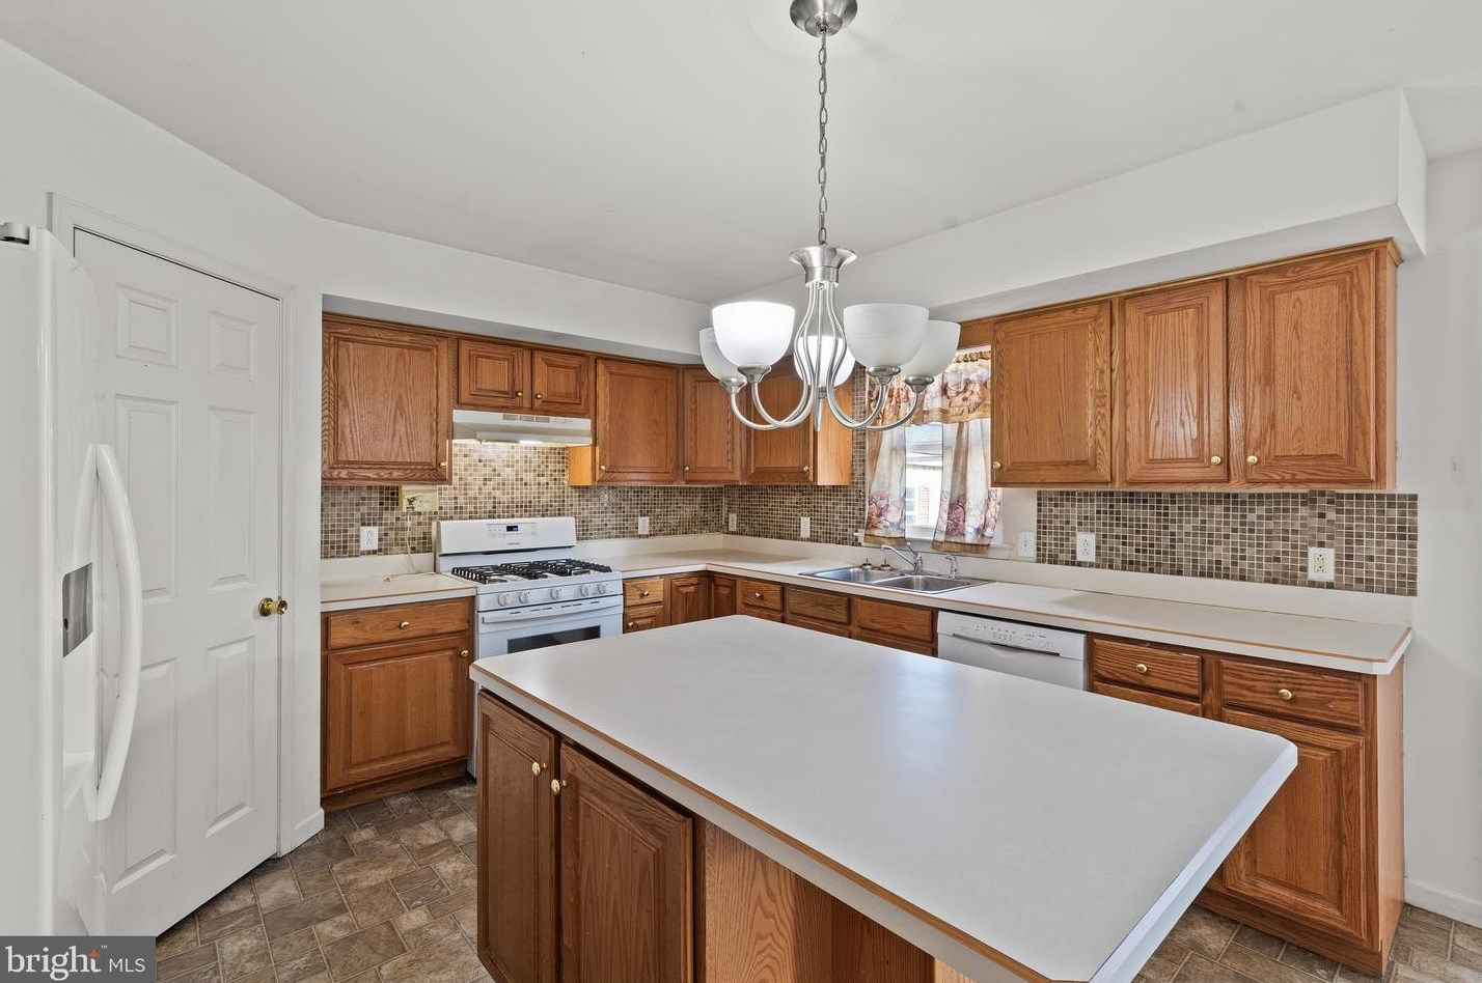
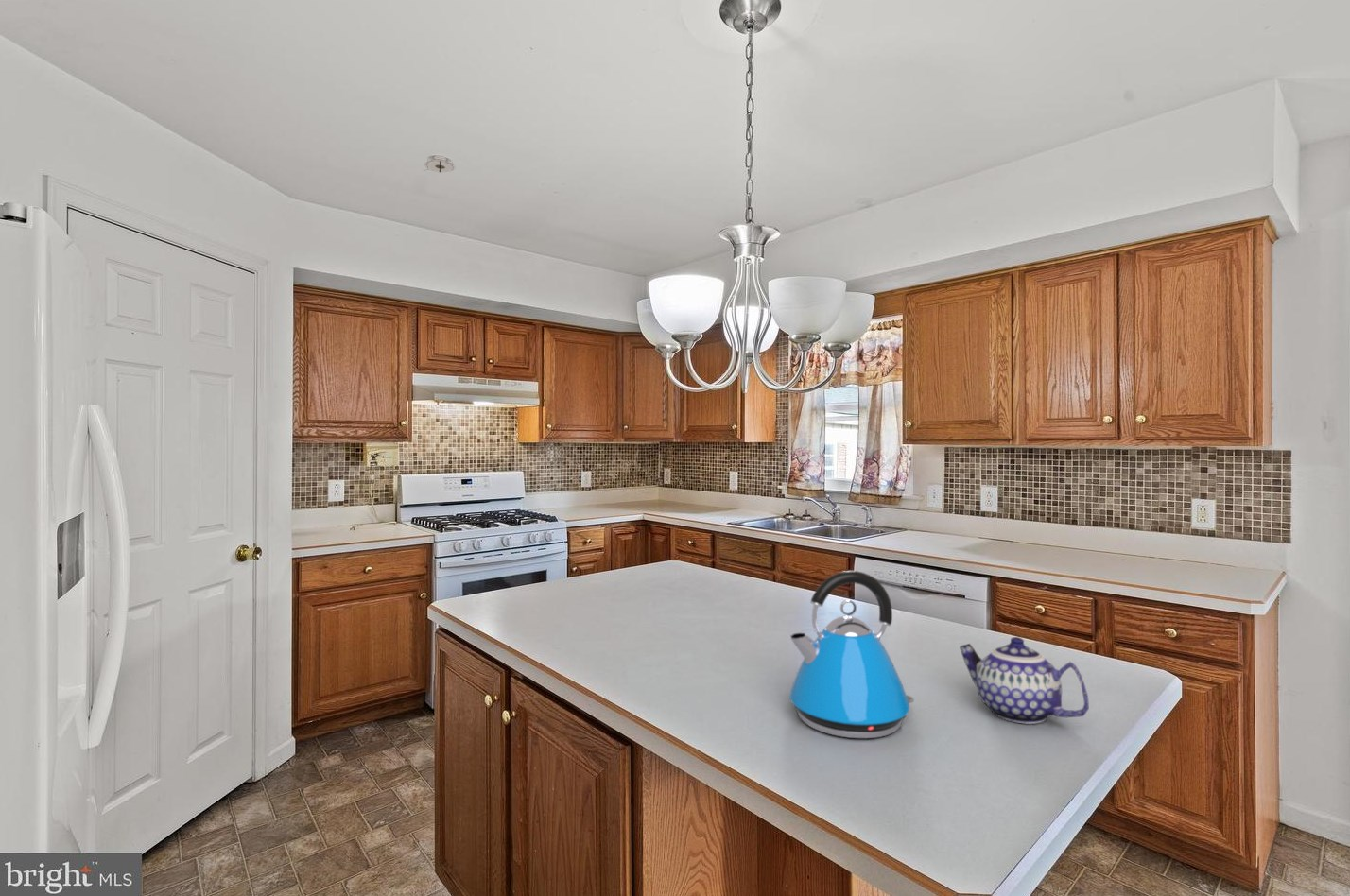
+ smoke detector (439, 164)
+ kettle (852, 643)
+ teapot (1019, 676)
